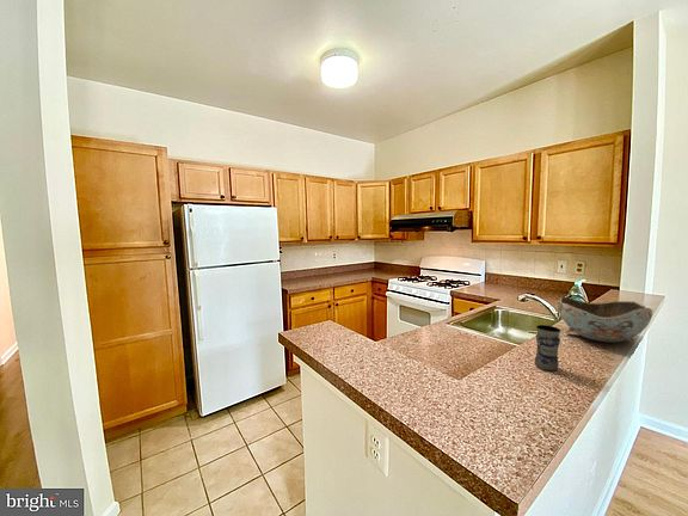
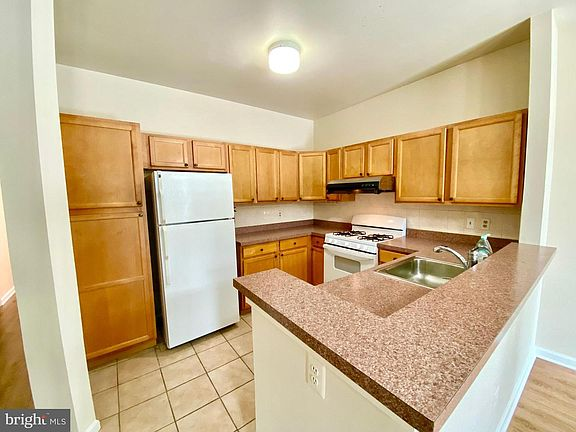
- bowl (601, 319)
- jar (547, 346)
